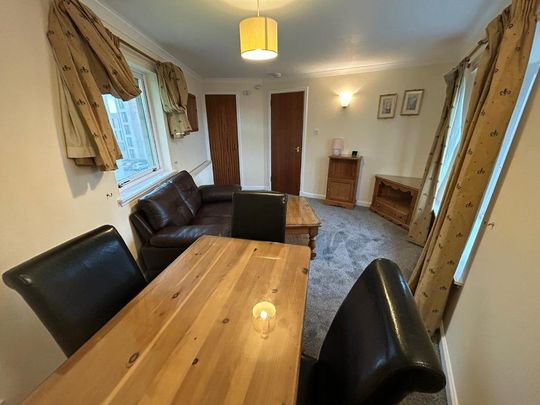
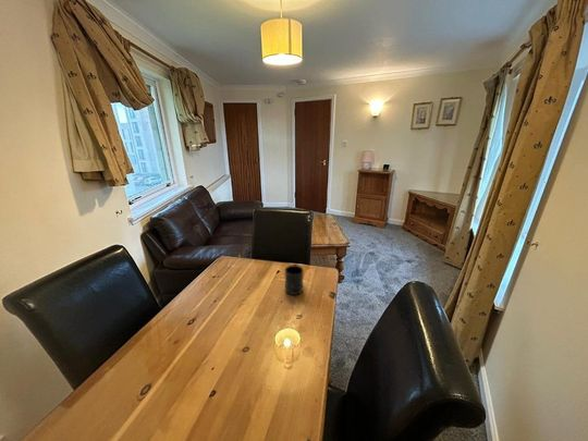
+ mug (295, 278)
